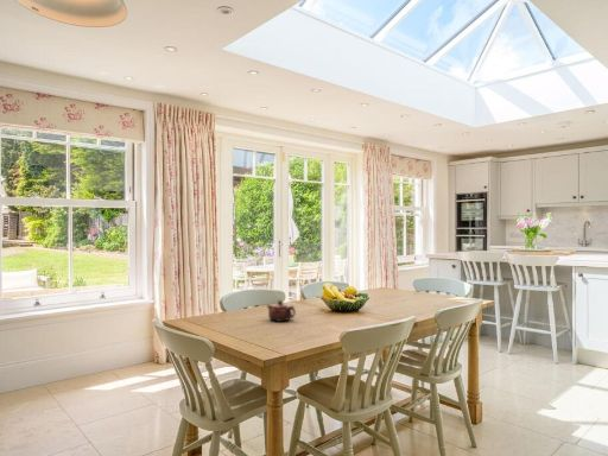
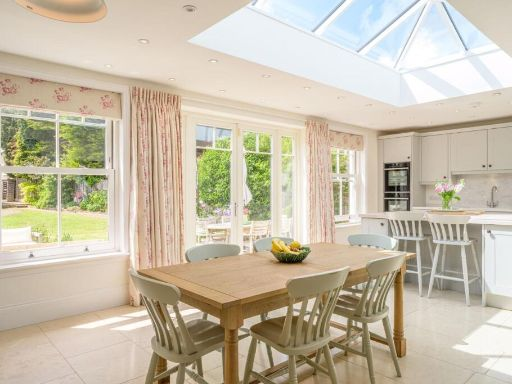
- teapot (280, 310)
